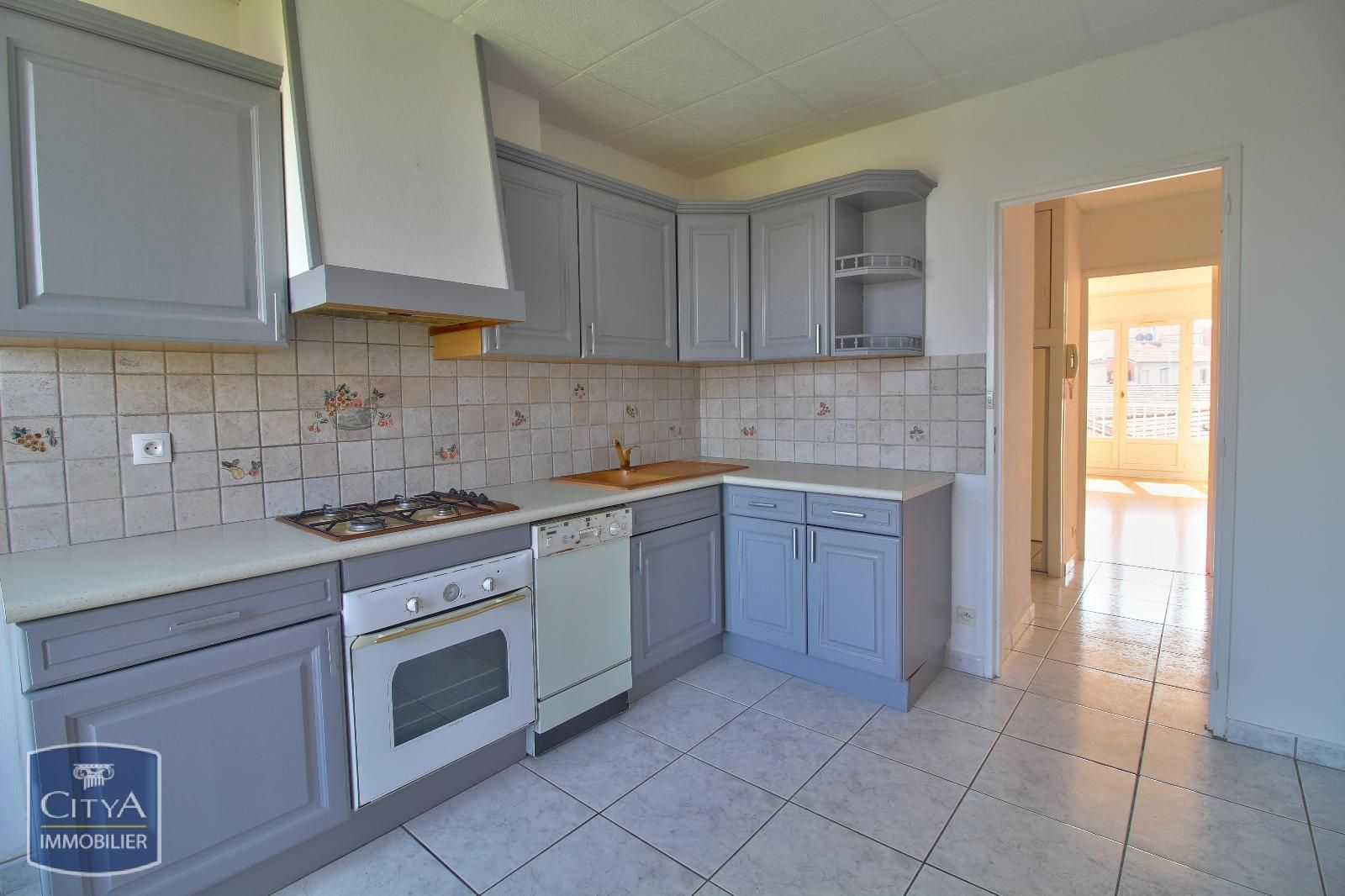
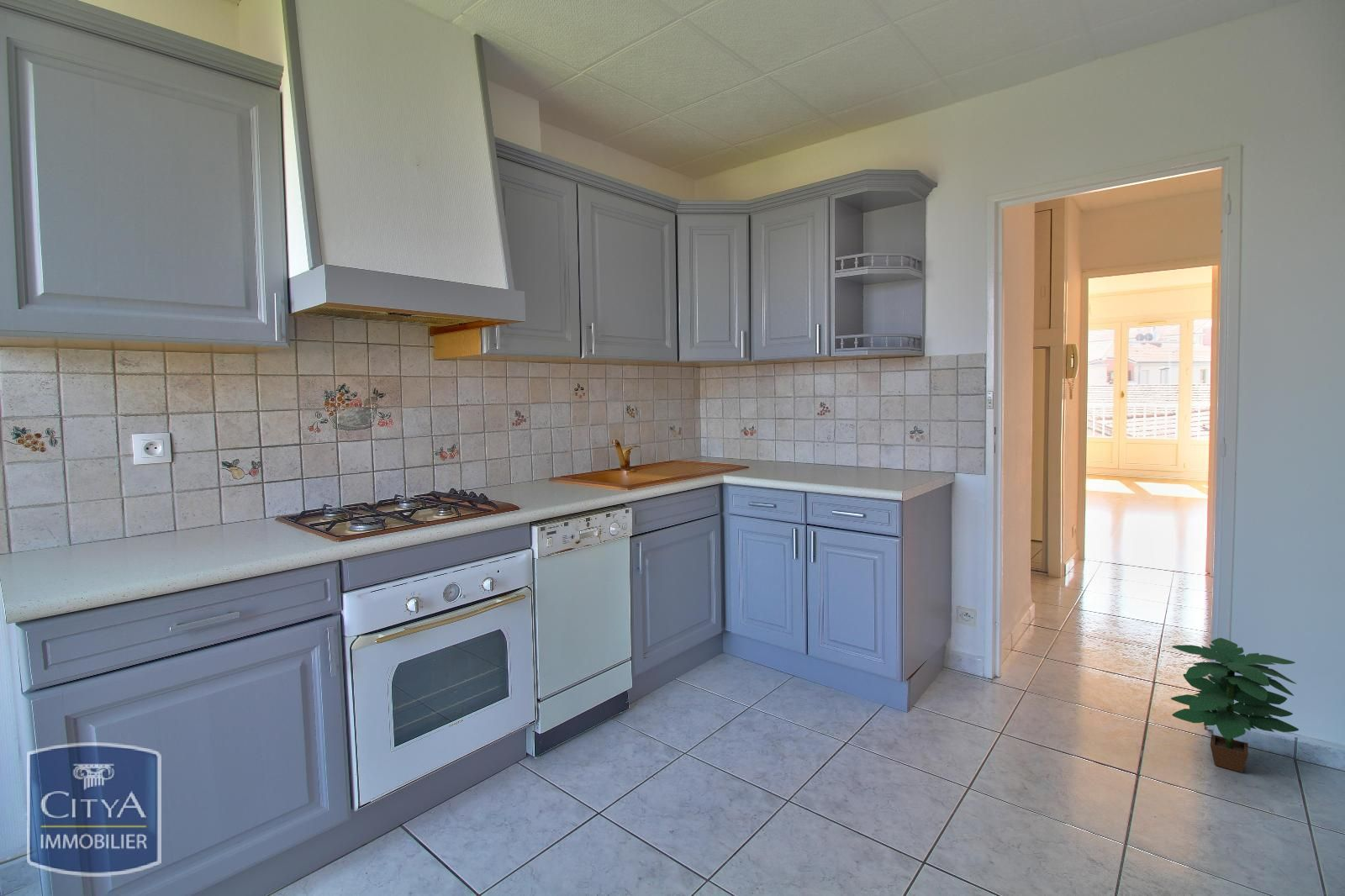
+ potted plant (1232, 707)
